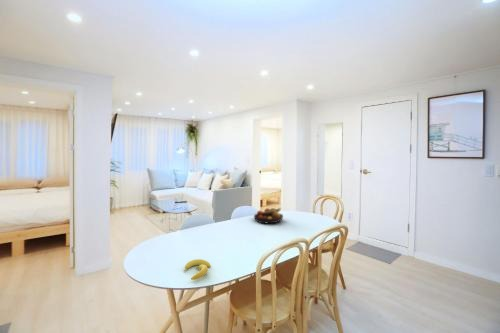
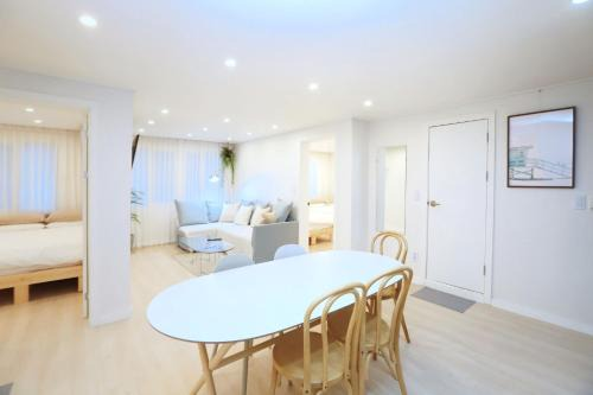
- fruit bowl (268, 214)
- banana (196, 267)
